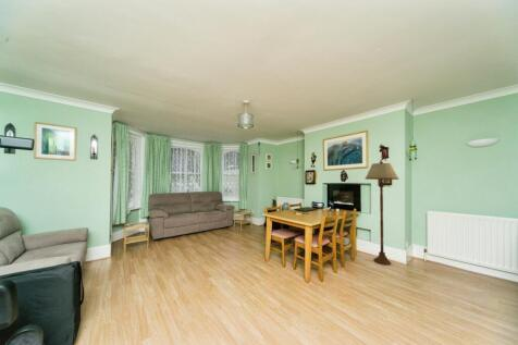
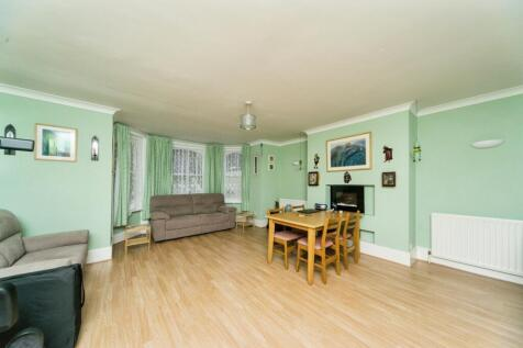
- floor lamp (381, 211)
